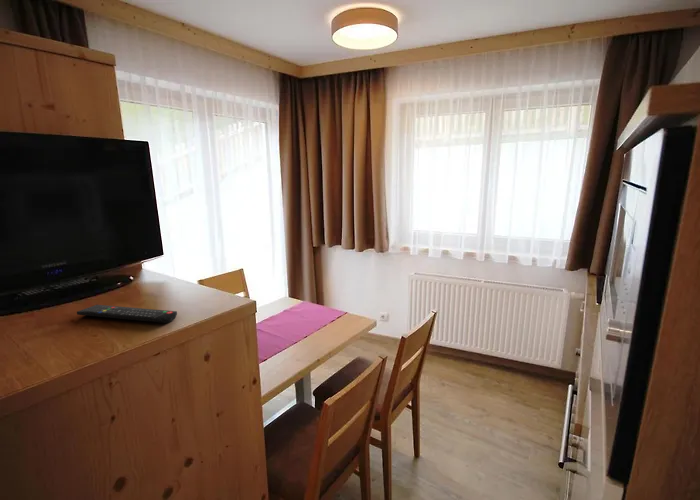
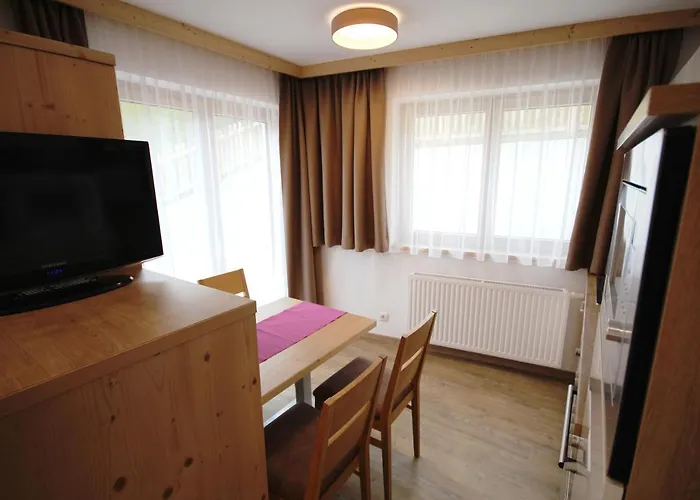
- remote control (127, 314)
